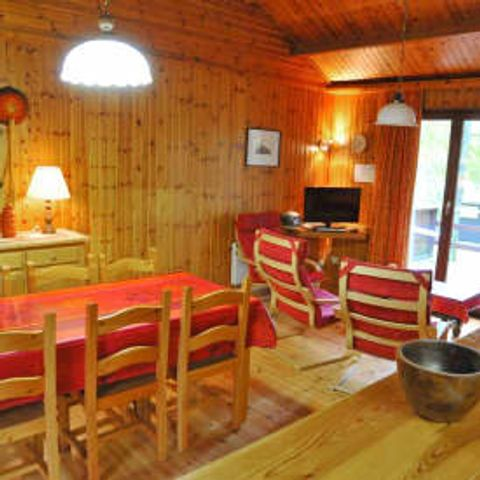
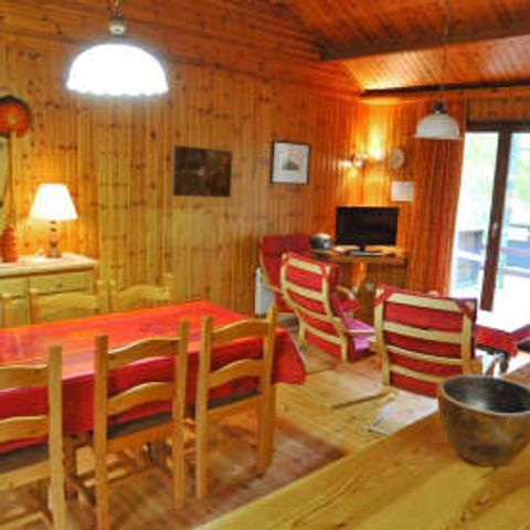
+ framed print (202, 172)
